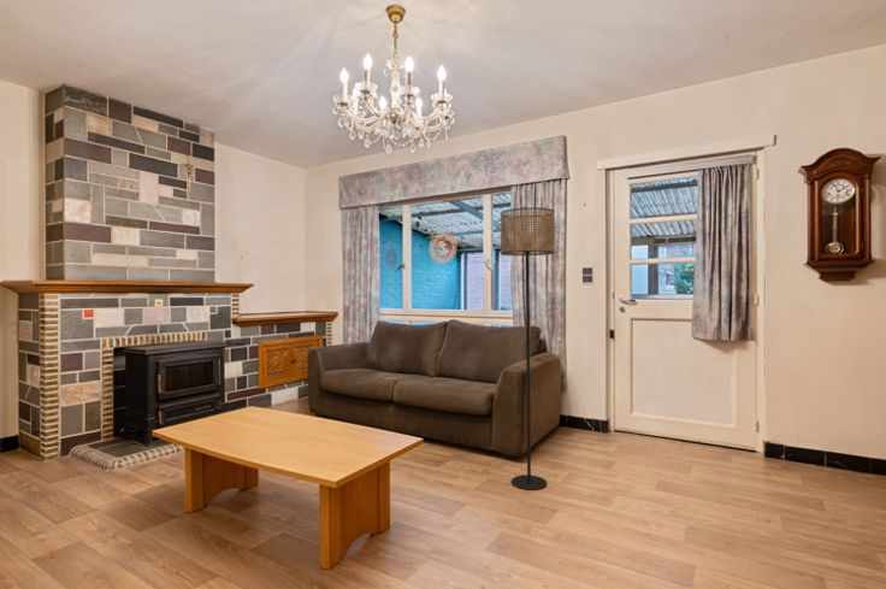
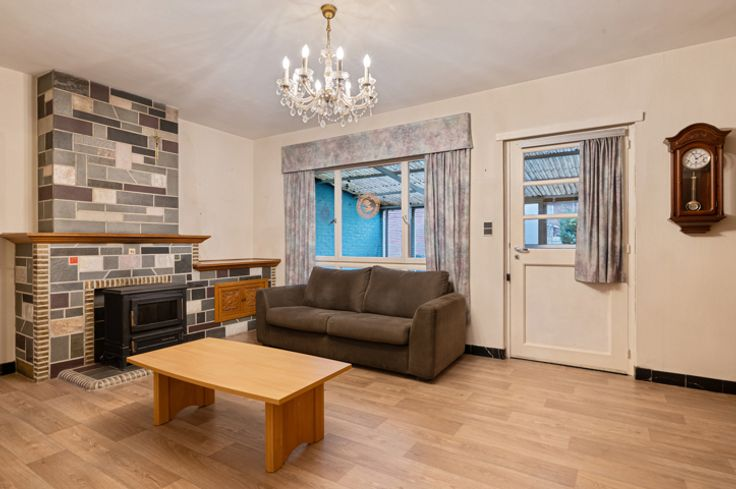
- floor lamp (527, 347)
